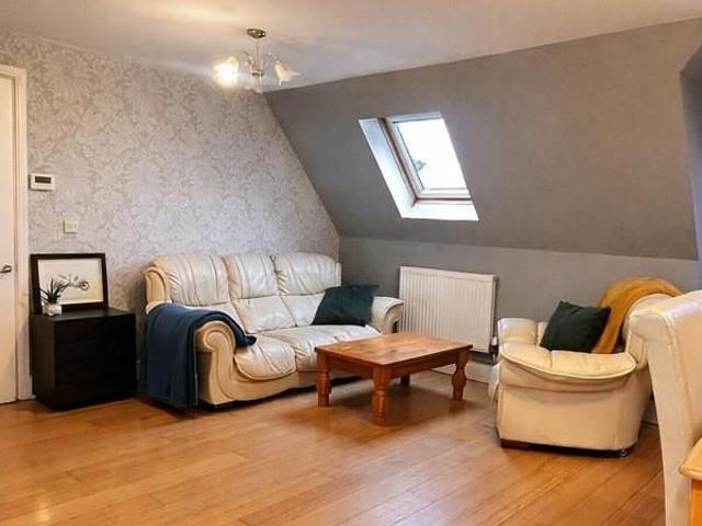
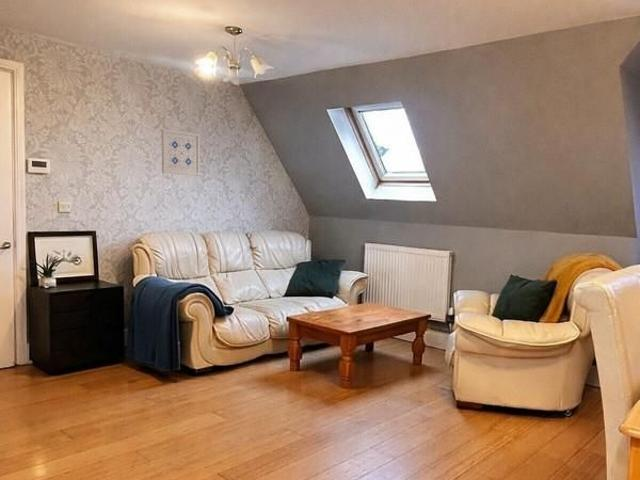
+ wall art (181, 153)
